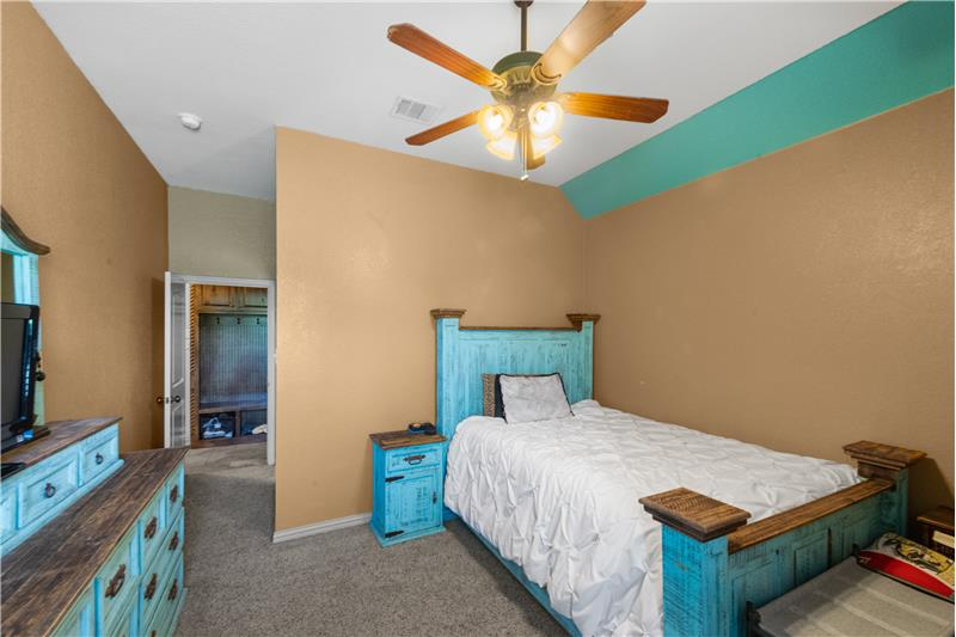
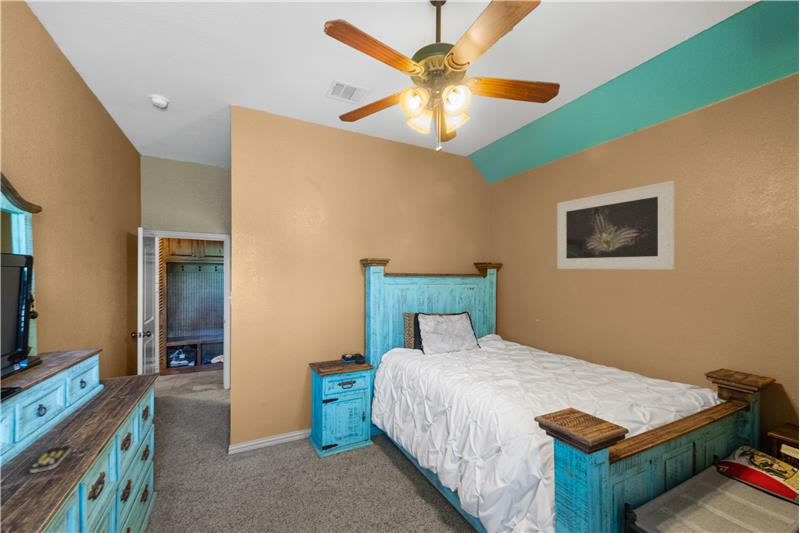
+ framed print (607, 231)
+ remote control (51, 458)
